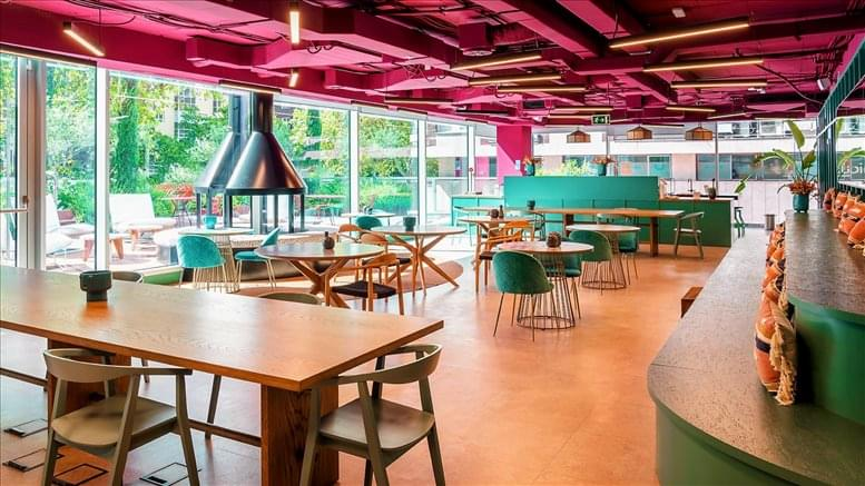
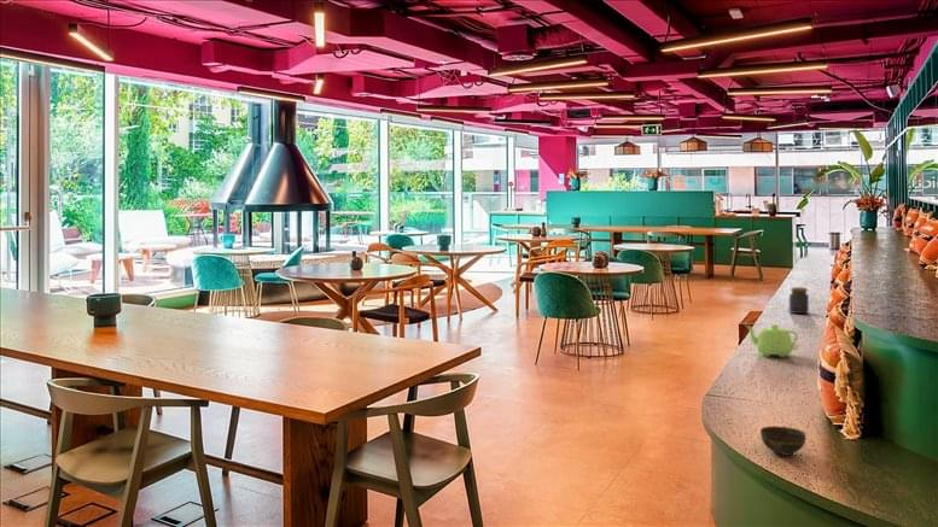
+ teapot (770, 339)
+ jar (798, 299)
+ cup (782, 440)
